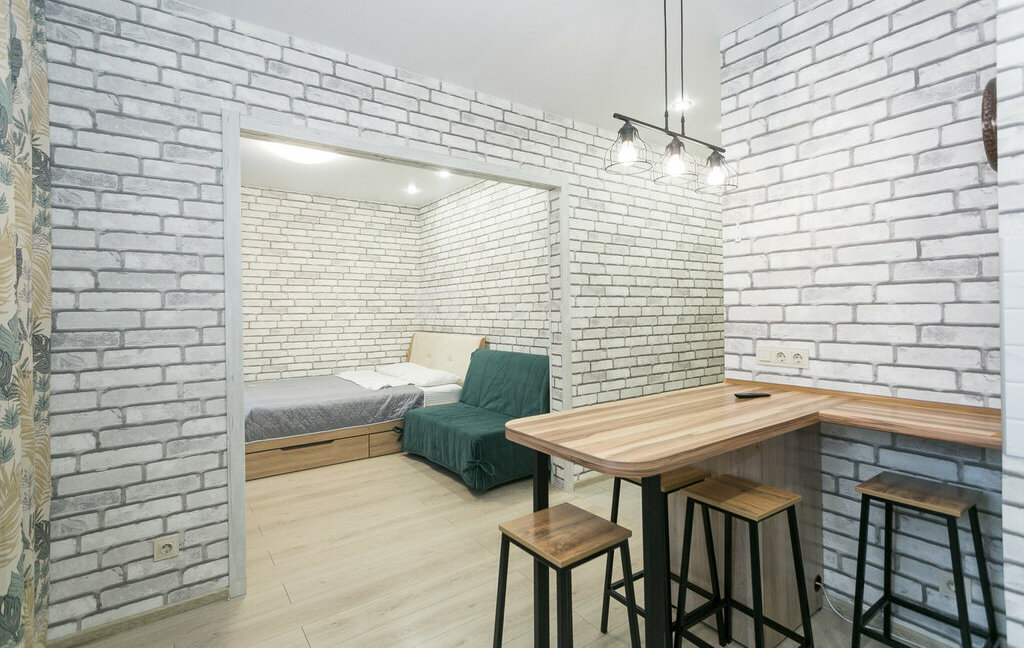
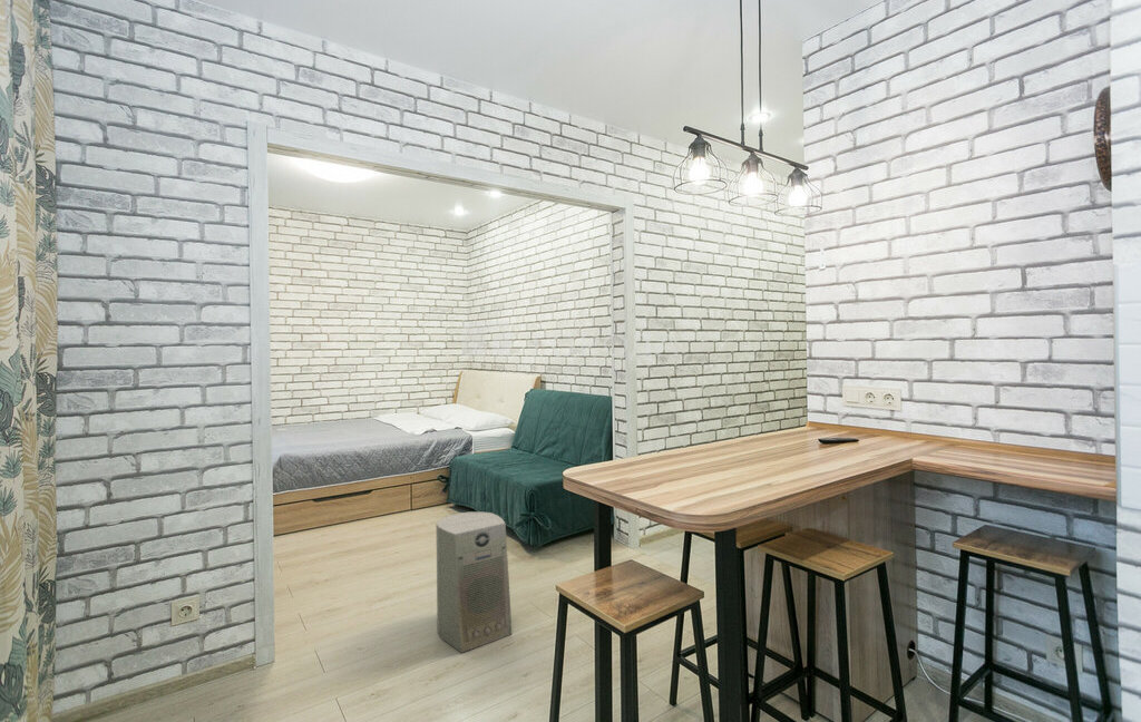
+ fan (469, 574)
